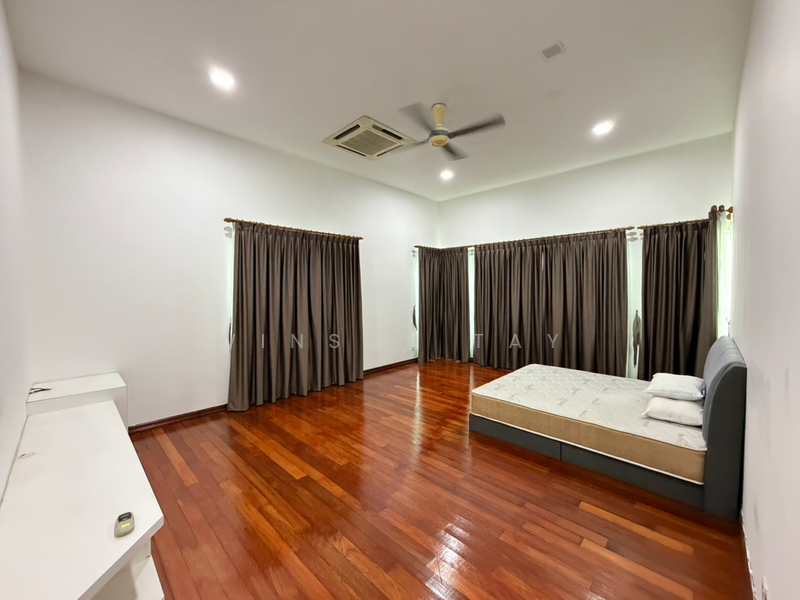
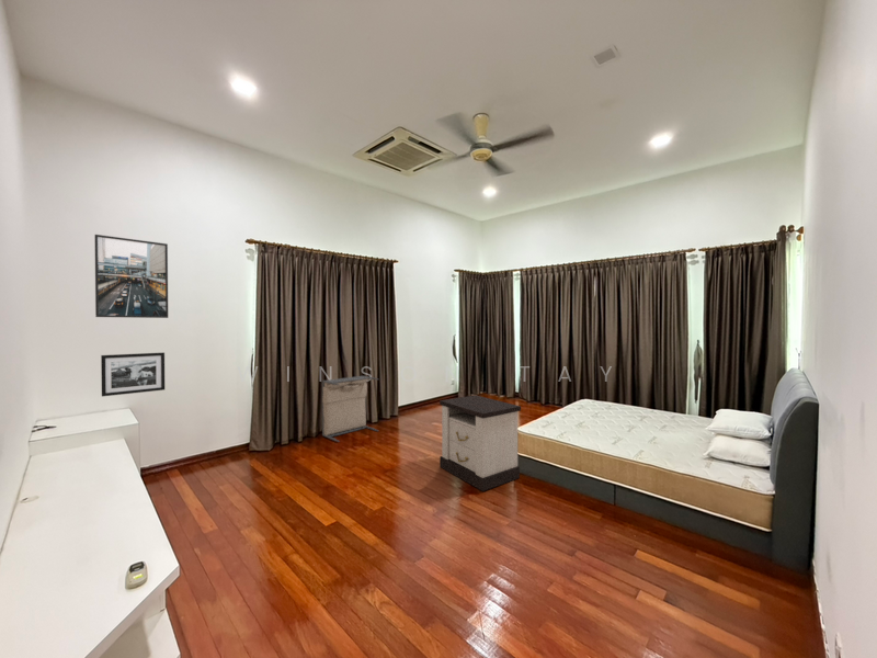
+ nightstand (478, 438)
+ laundry hamper (351, 406)
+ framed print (133, 279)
+ picture frame (134, 373)
